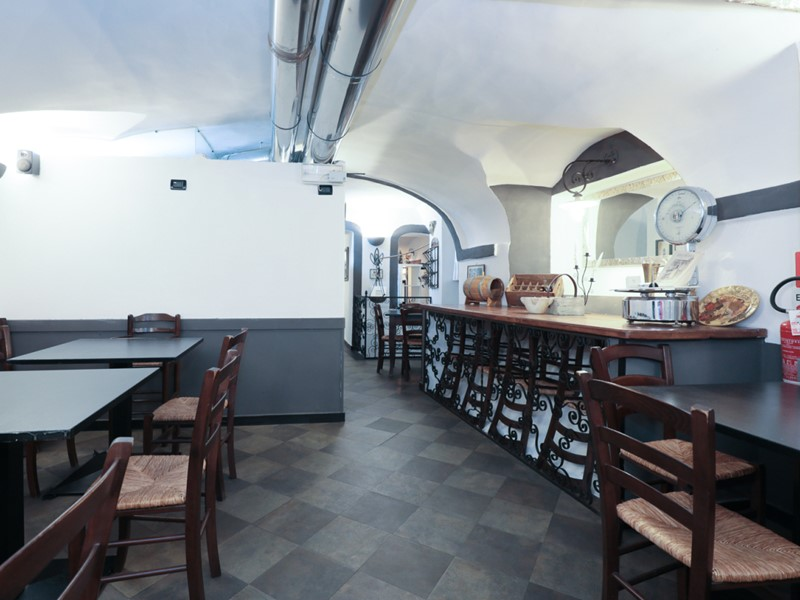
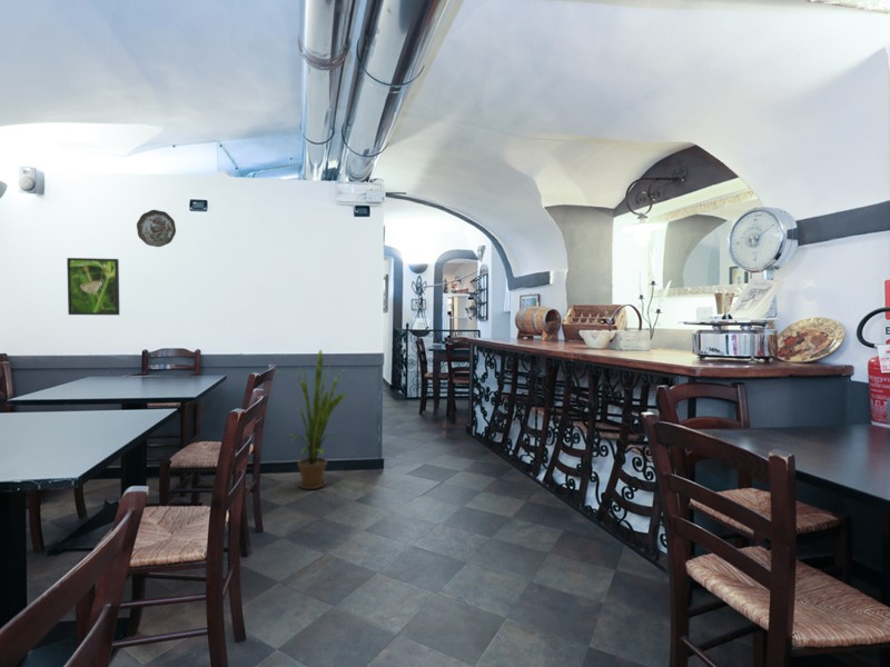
+ decorative plate (157, 228)
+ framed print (93, 286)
+ house plant (310, 418)
